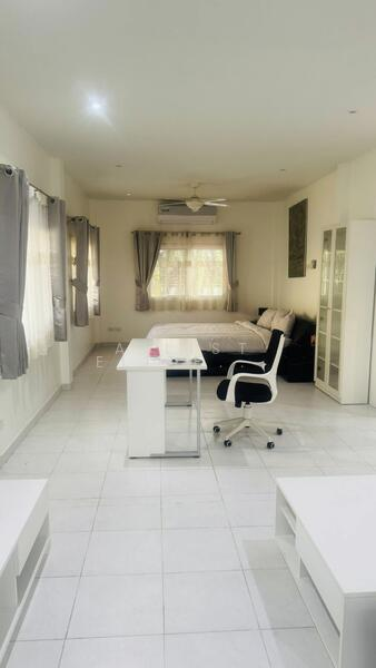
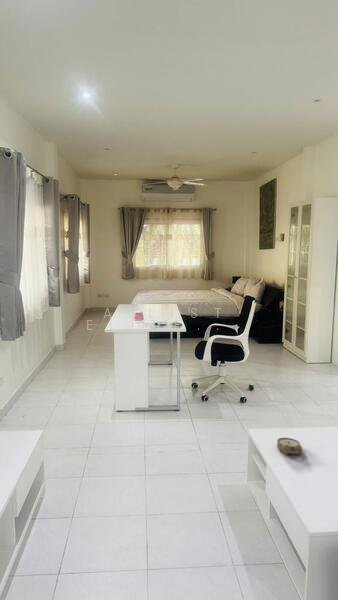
+ alarm clock (289, 445)
